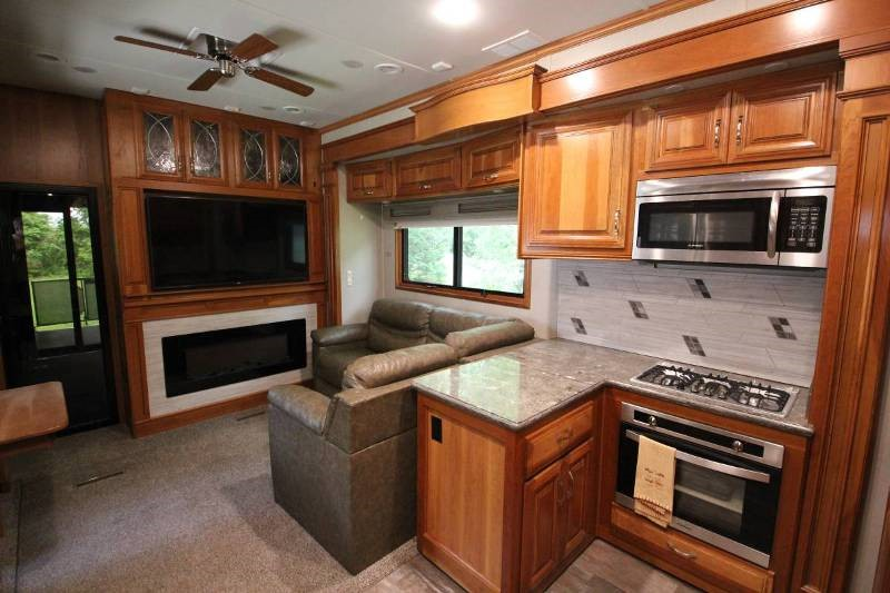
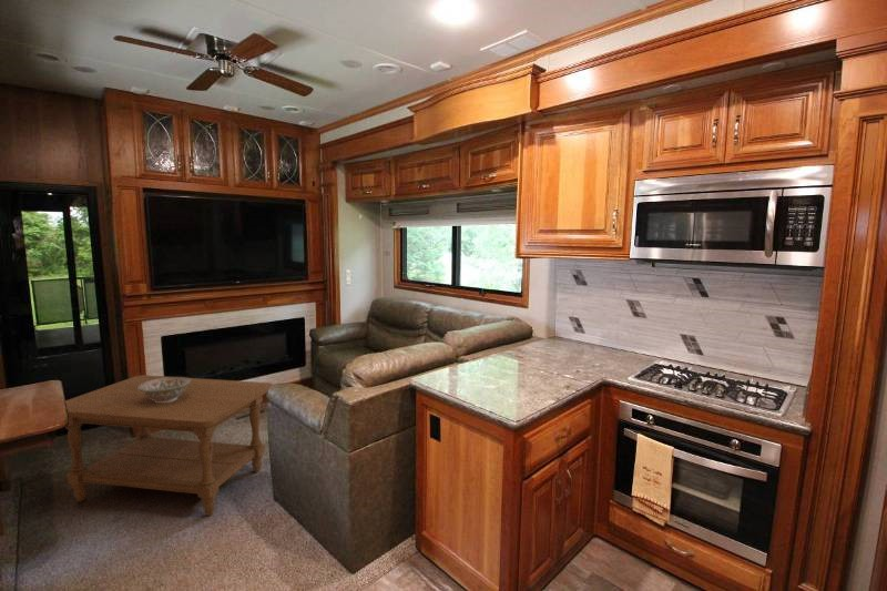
+ decorative bowl (165, 391)
+ coffee table (171, 440)
